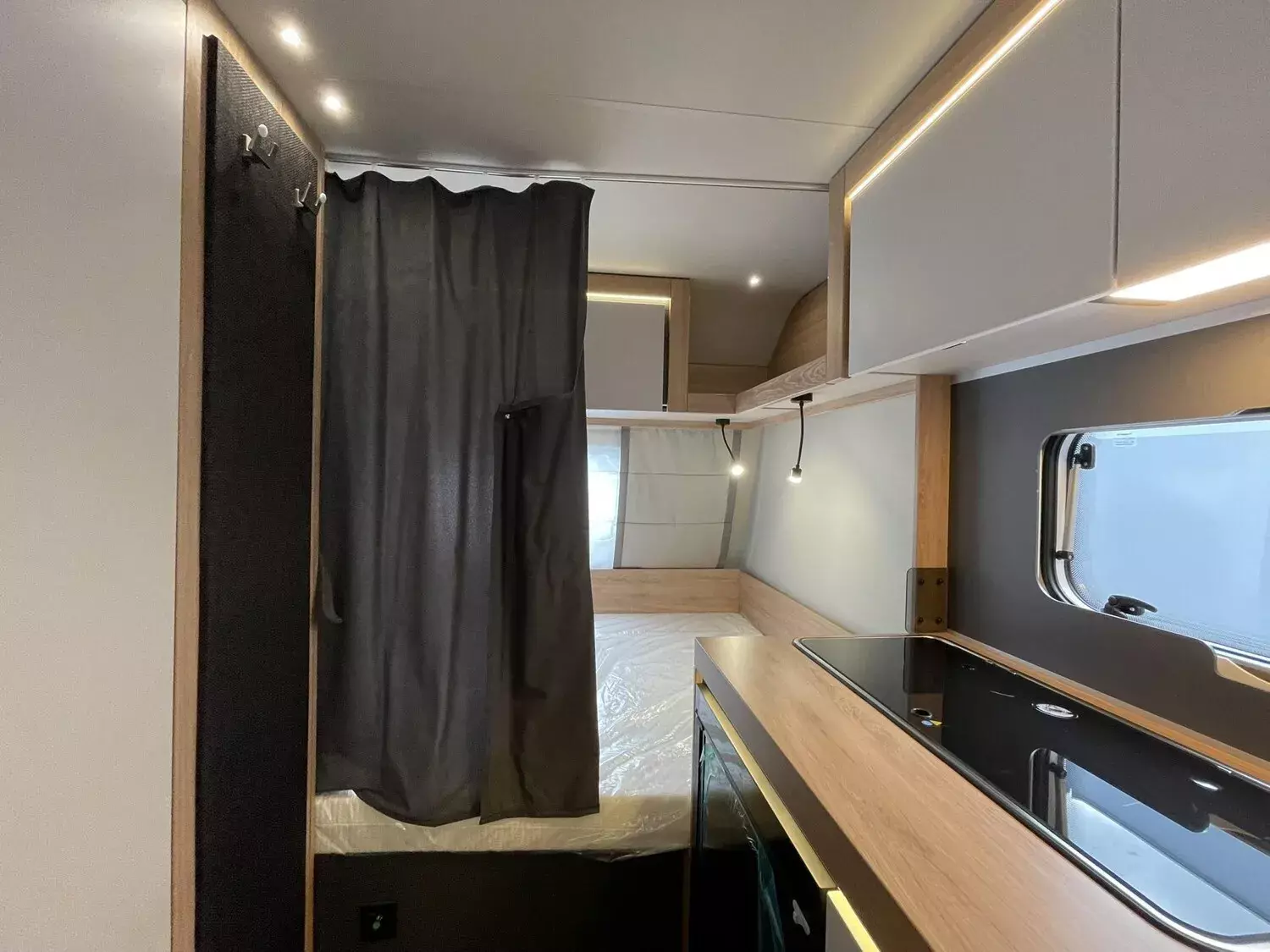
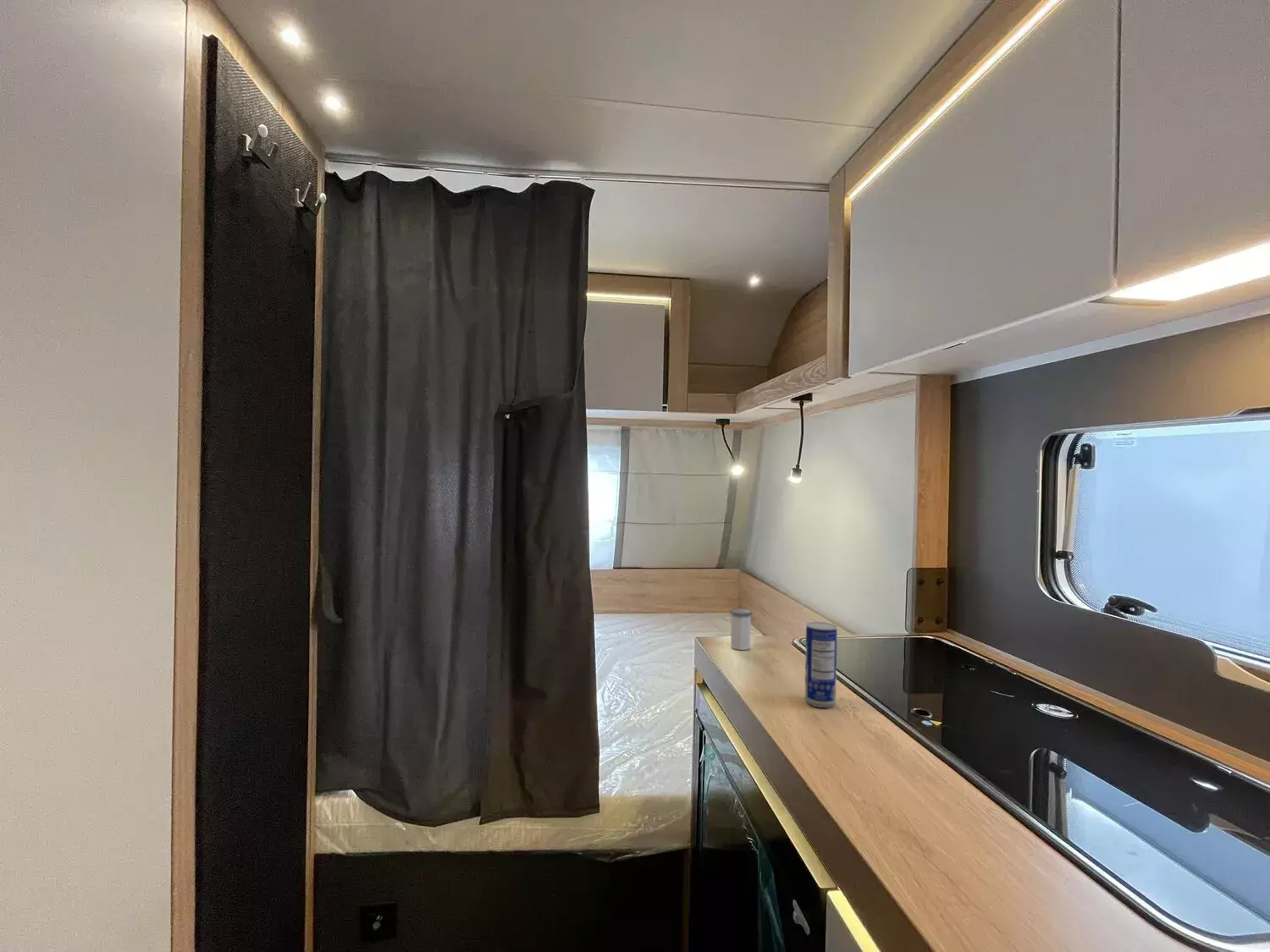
+ salt shaker (740, 629)
+ beverage can (820, 663)
